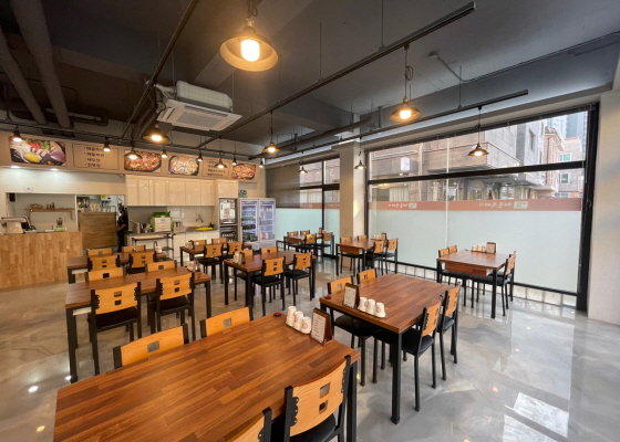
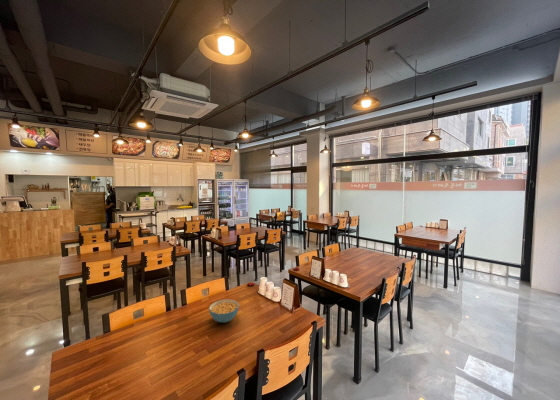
+ cereal bowl (224, 313)
